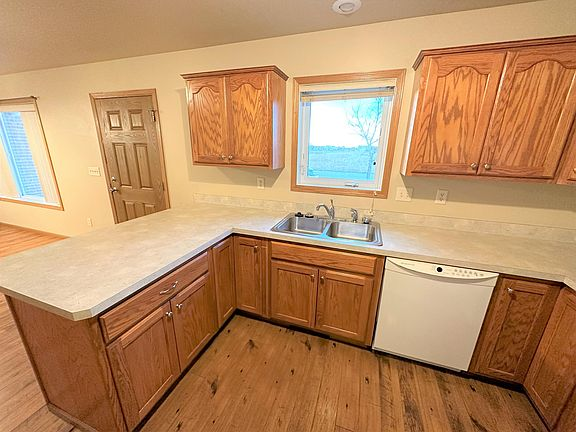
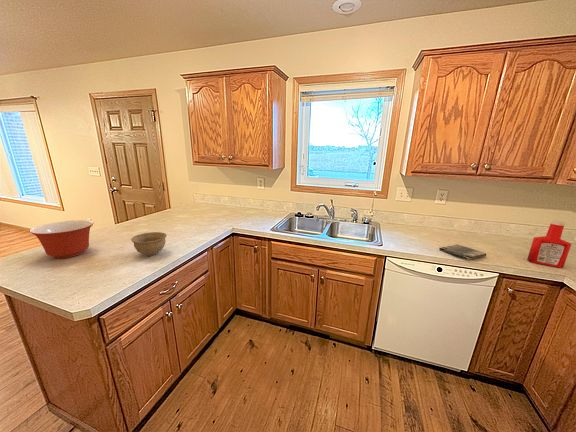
+ mixing bowl (66, 240)
+ soap bottle (551, 242)
+ bowl (150, 245)
+ dish towel (462, 250)
